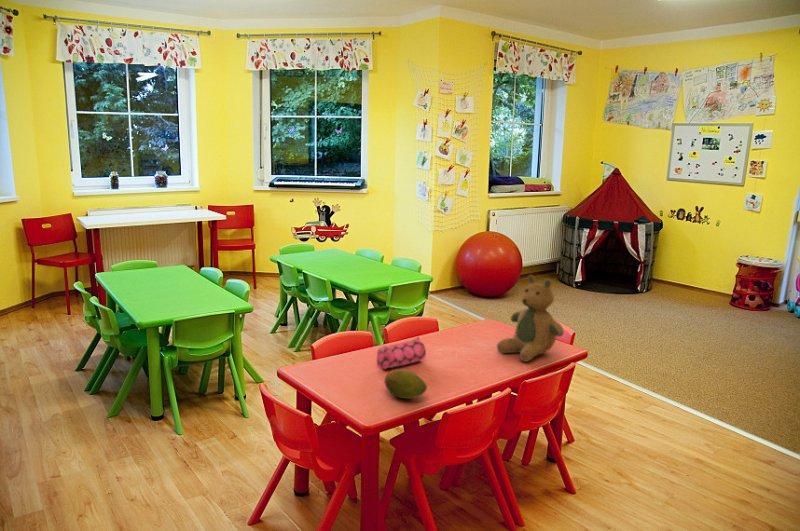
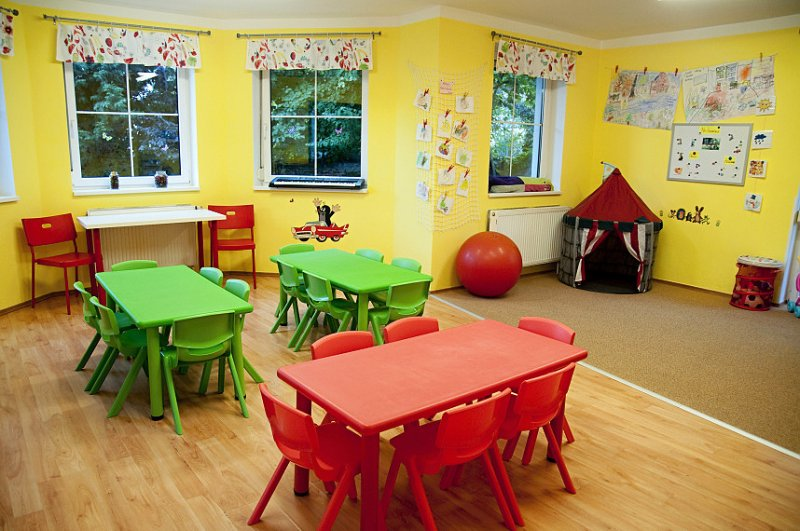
- teddy bear (529, 316)
- fruit (404, 384)
- pencil case (400, 352)
